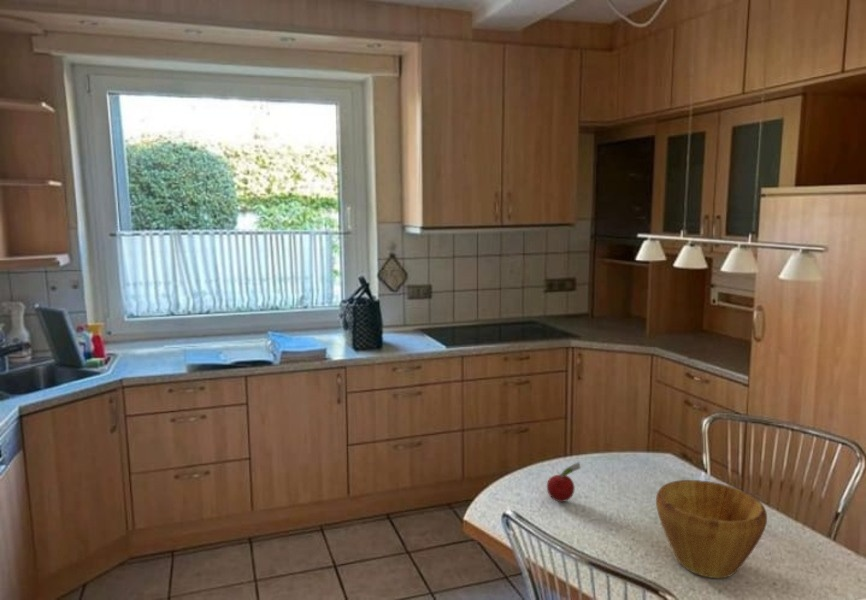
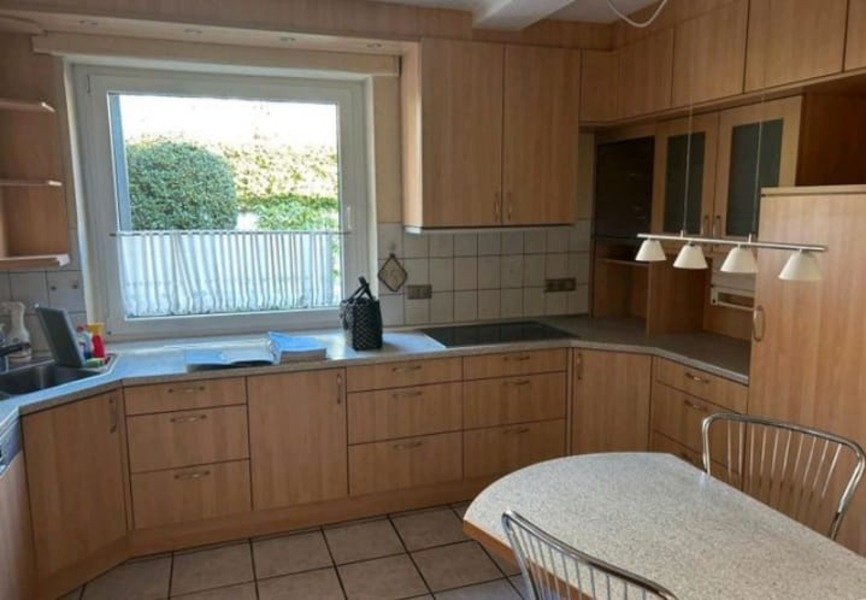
- fruit (562, 481)
- bowl (708, 531)
